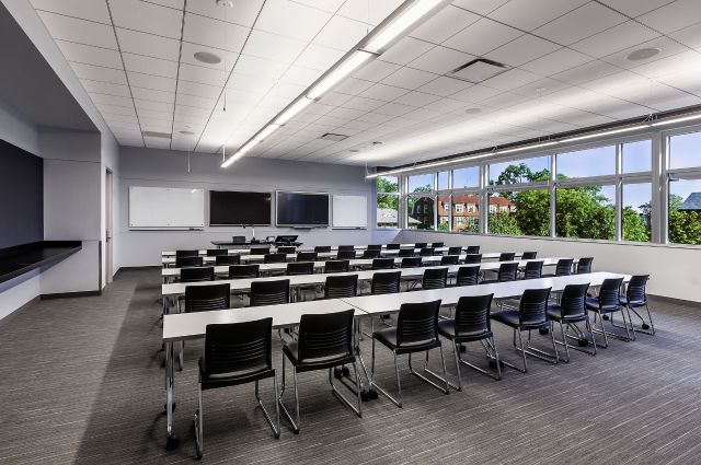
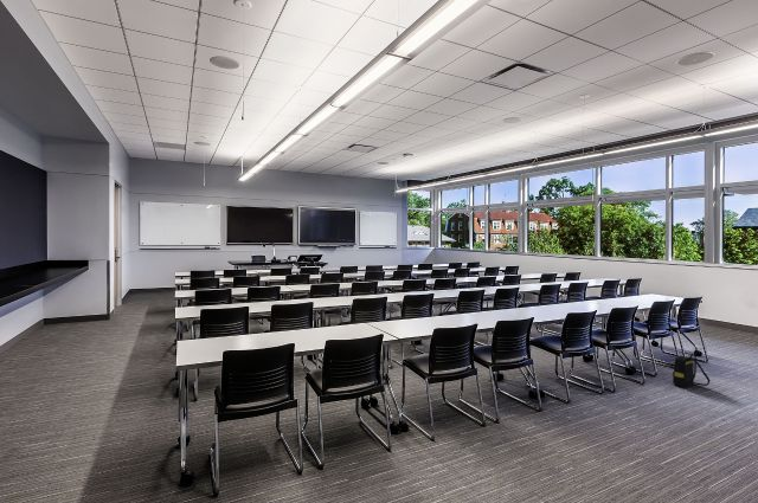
+ backpack (689, 368)
